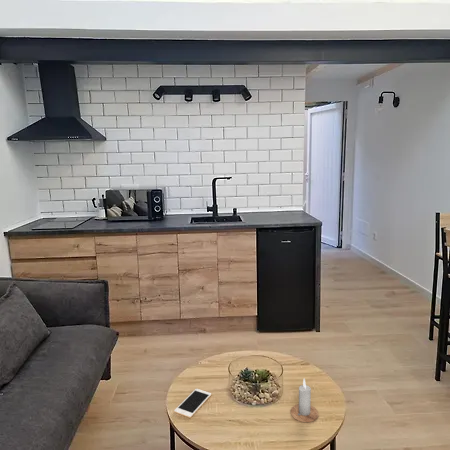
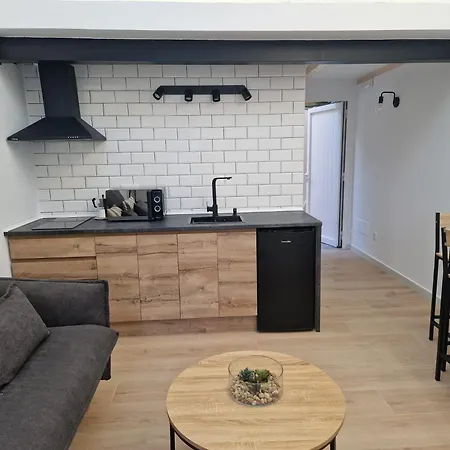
- candle (304, 395)
- cell phone (193, 402)
